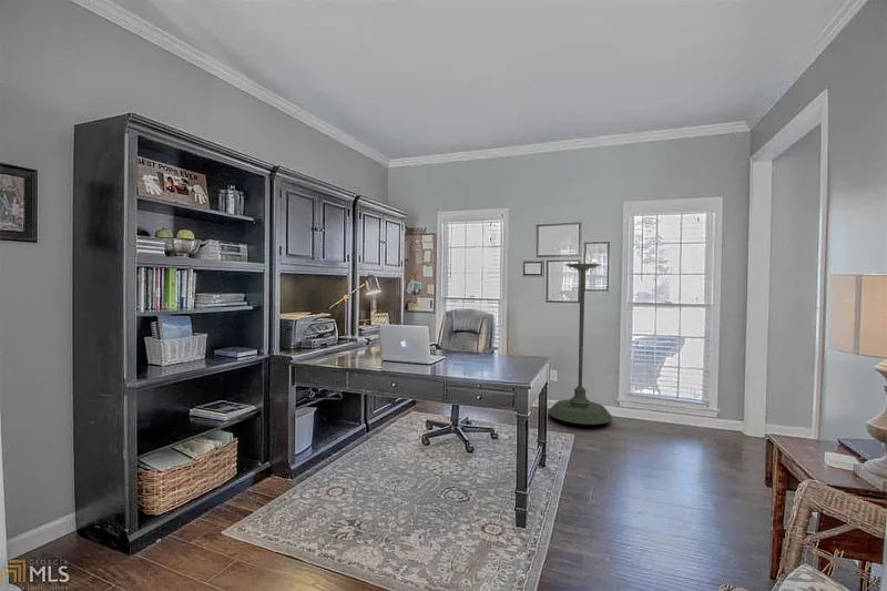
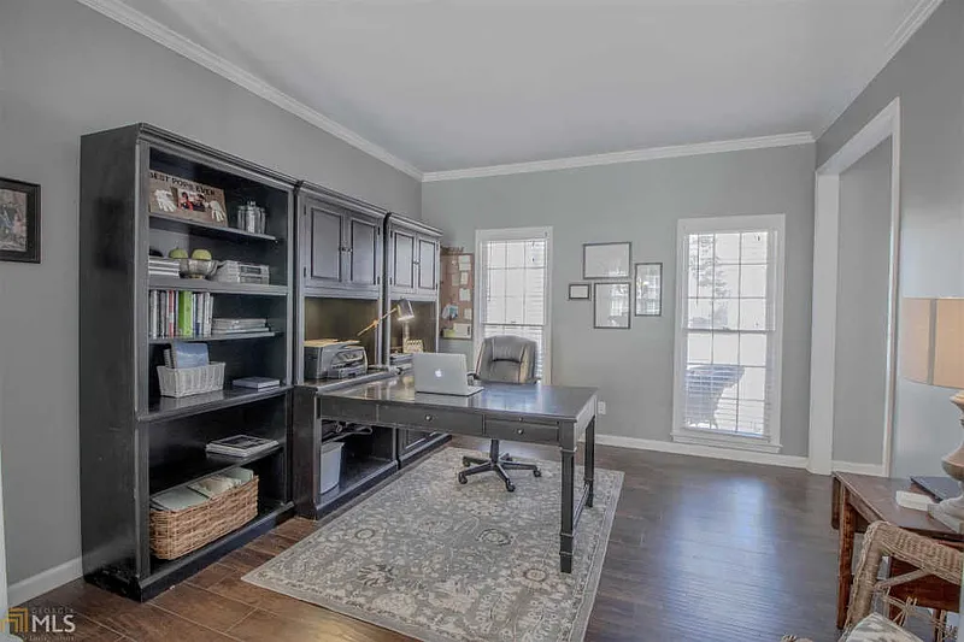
- plant stand (581, 342)
